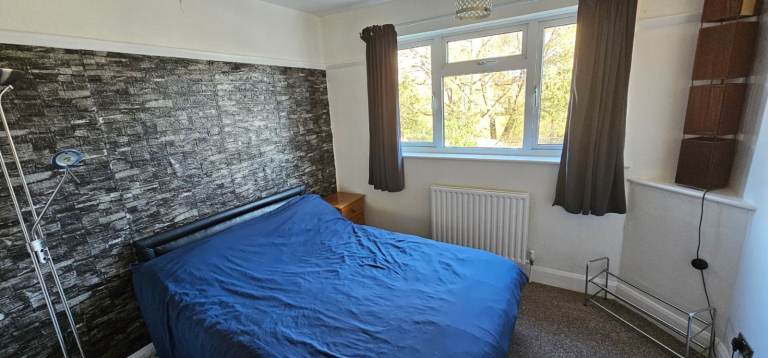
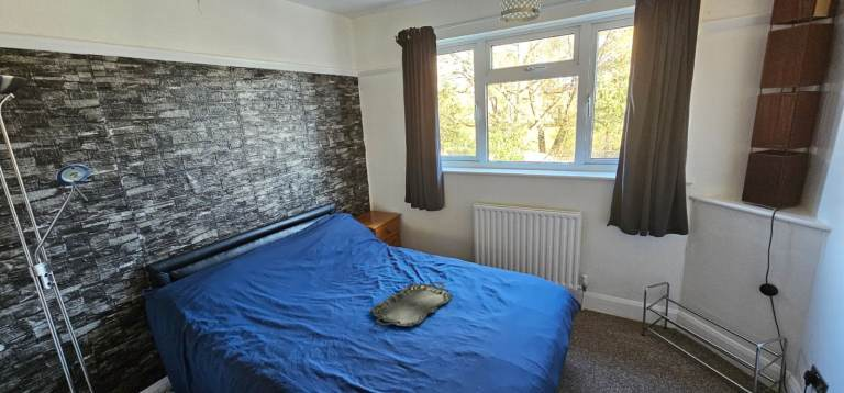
+ serving tray (412, 302)
